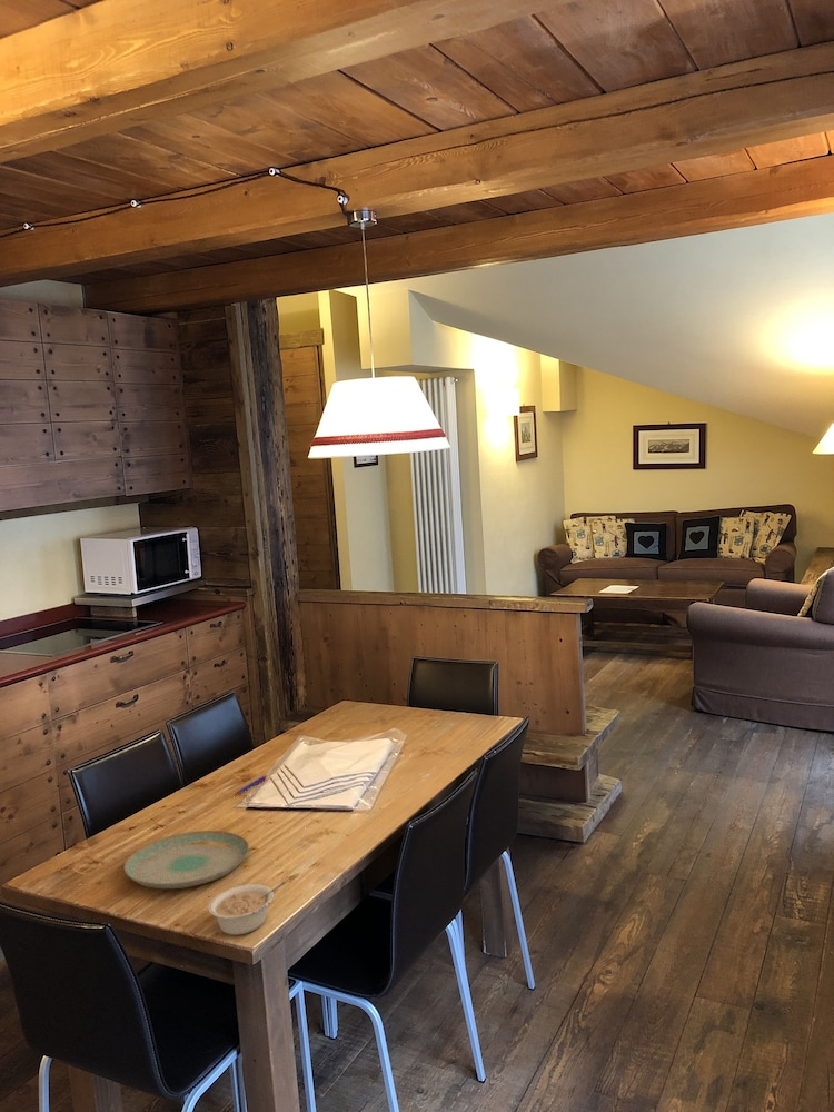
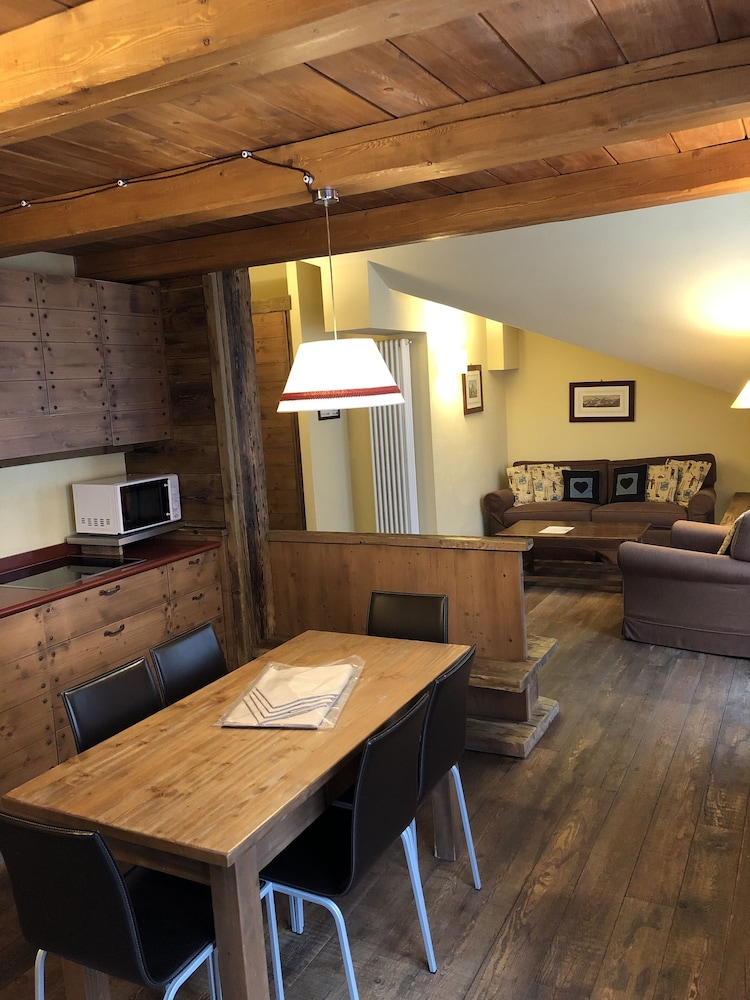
- legume (244, 907)
- plate (187, 860)
- pen (250, 785)
